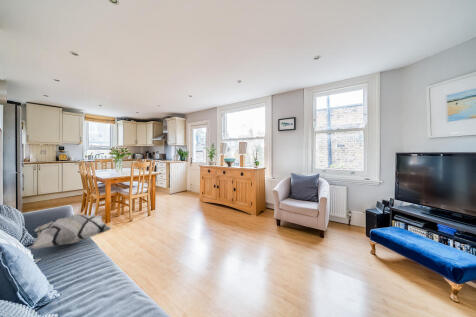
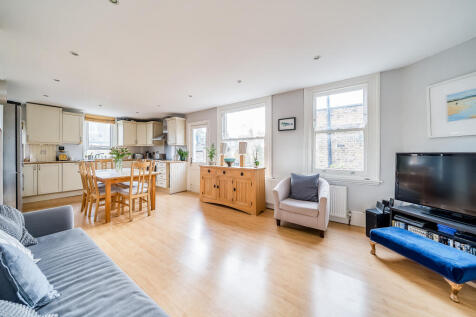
- decorative pillow (73, 228)
